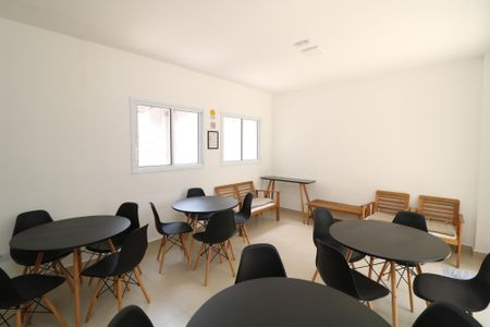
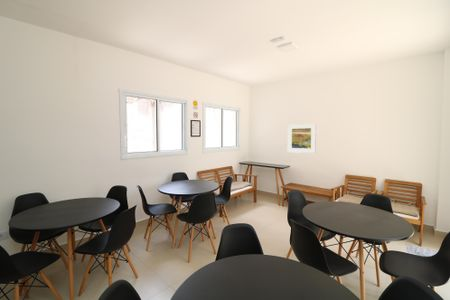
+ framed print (301, 138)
